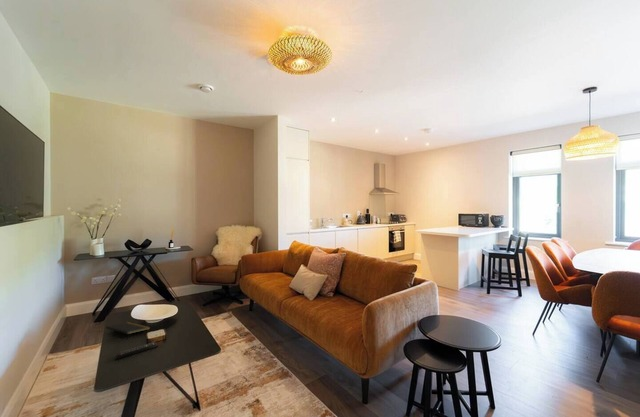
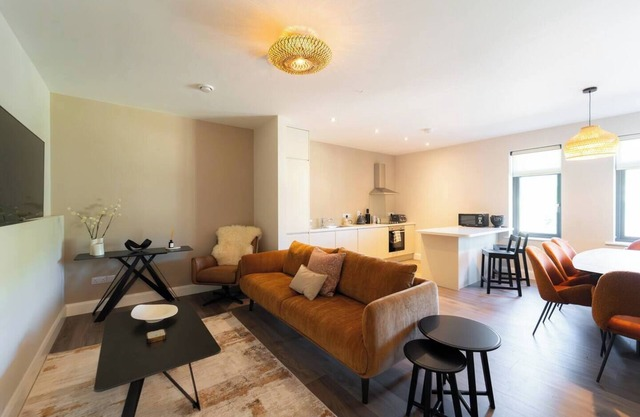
- notepad (128, 327)
- remote control (137, 350)
